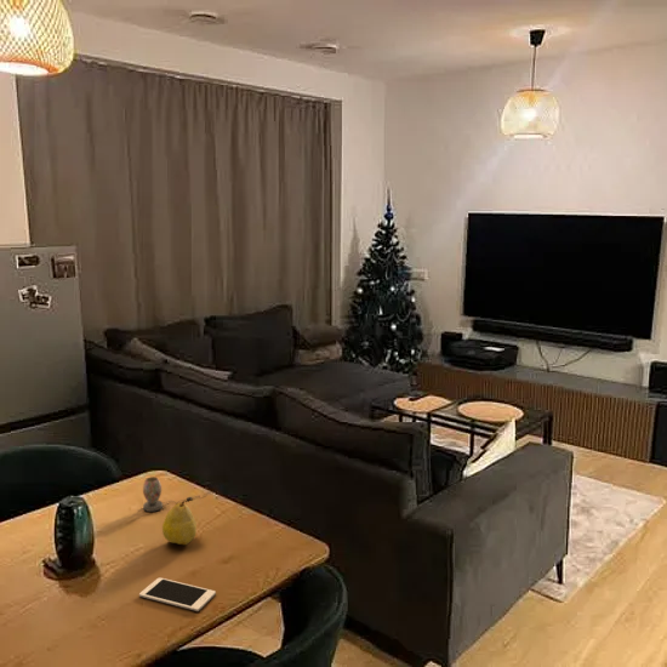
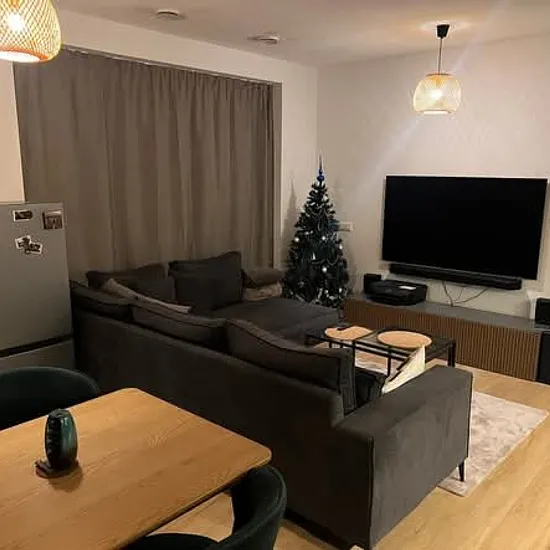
- cell phone (177, 593)
- fruit (178, 521)
- decorative vase (187, 497)
